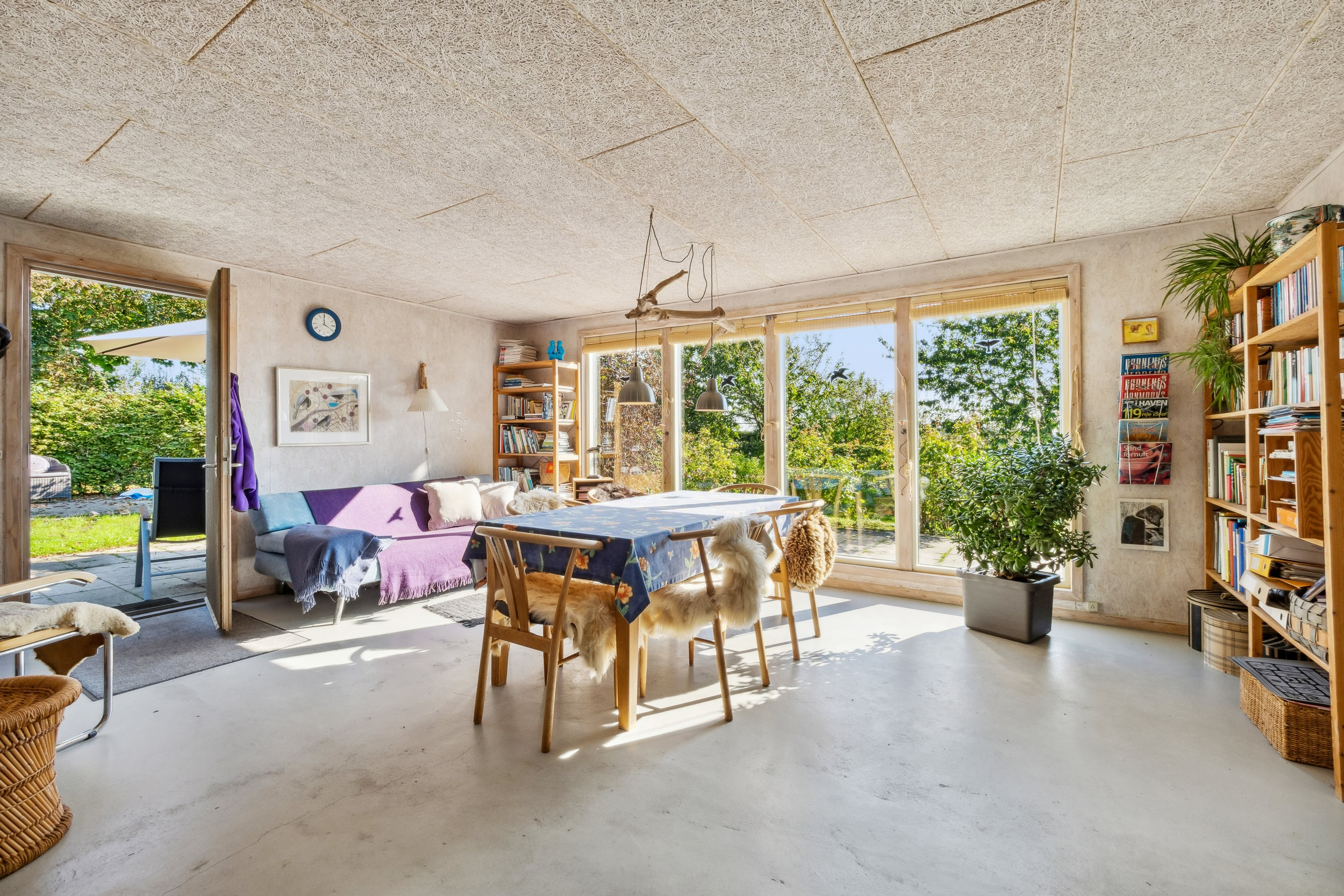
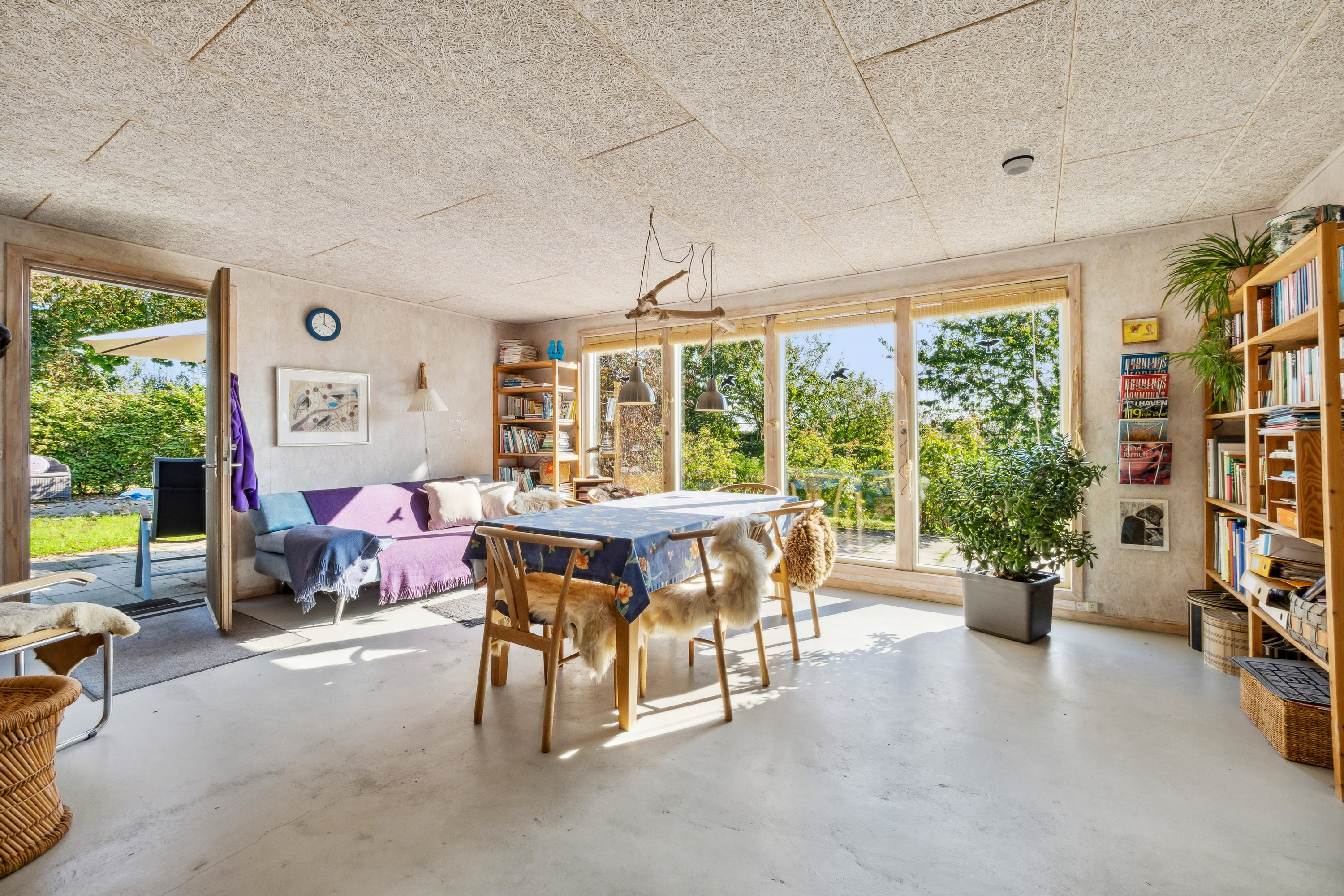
+ smoke detector (1017, 162)
